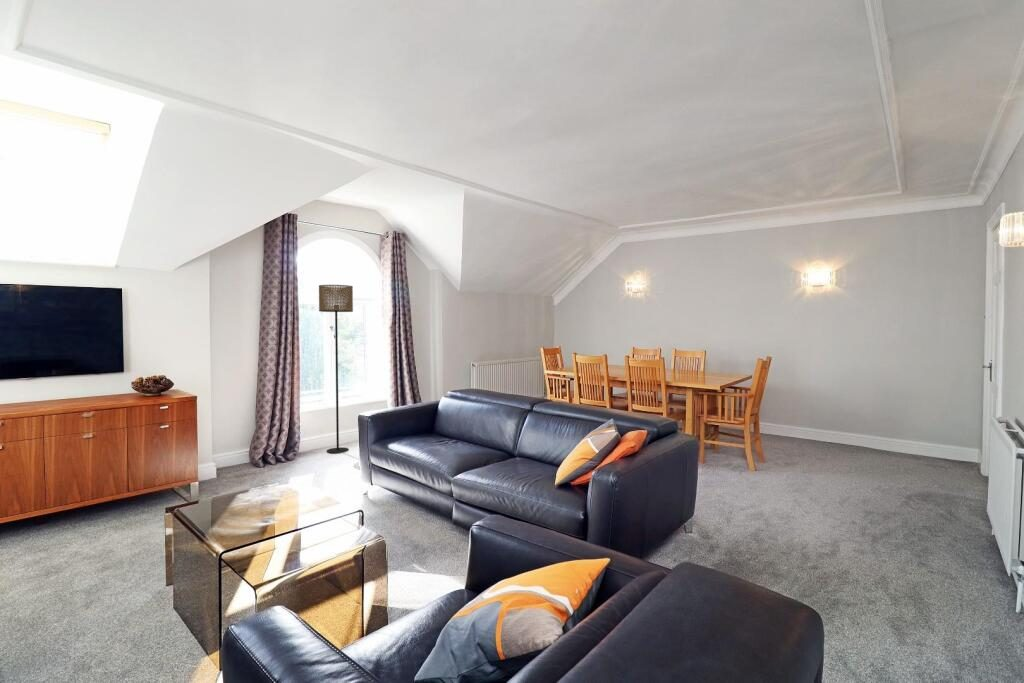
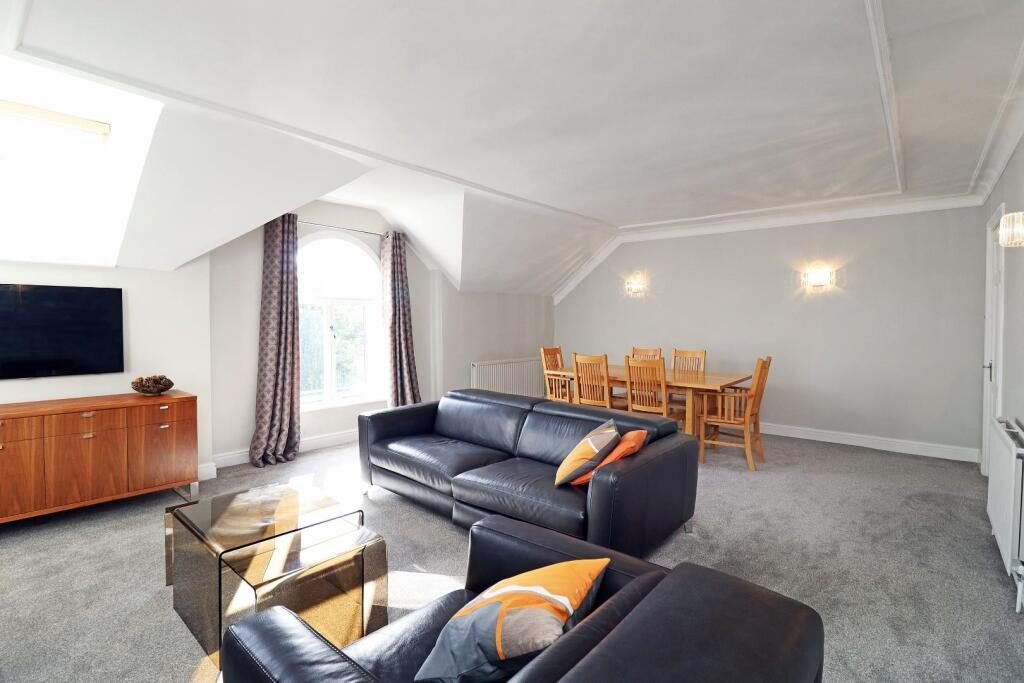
- floor lamp (336, 368)
